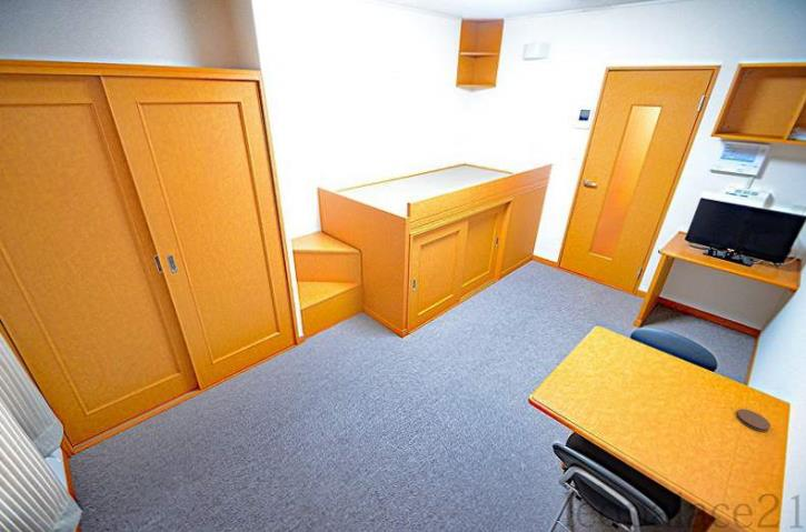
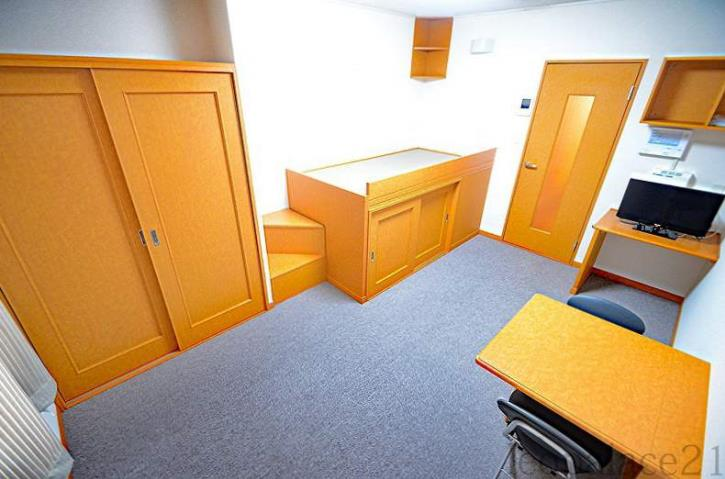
- coaster (753, 420)
